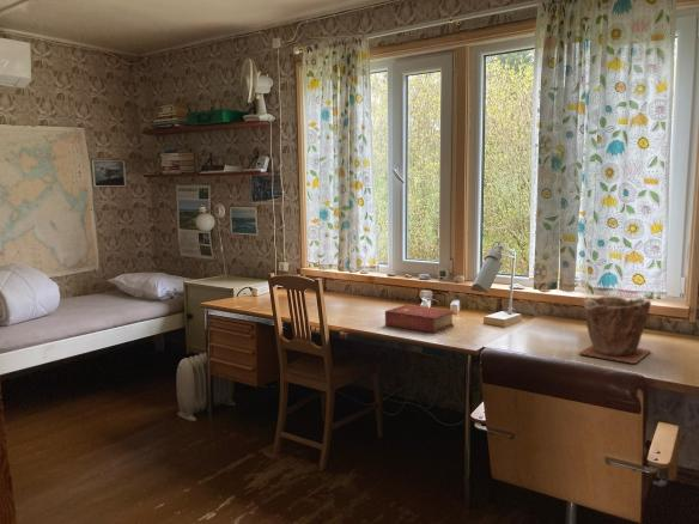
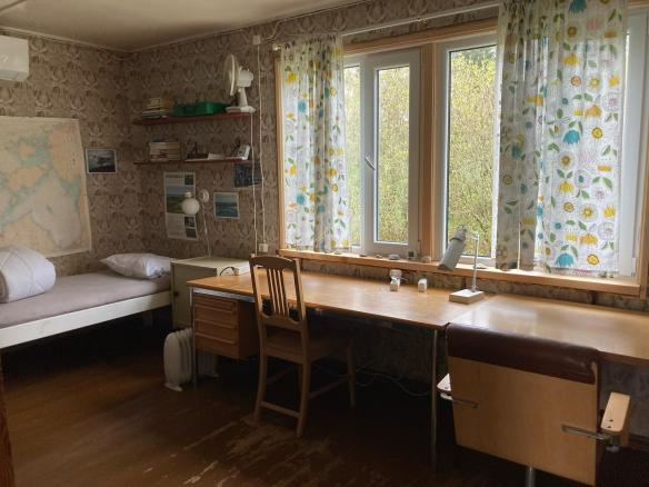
- book (419, 317)
- plant pot (615, 325)
